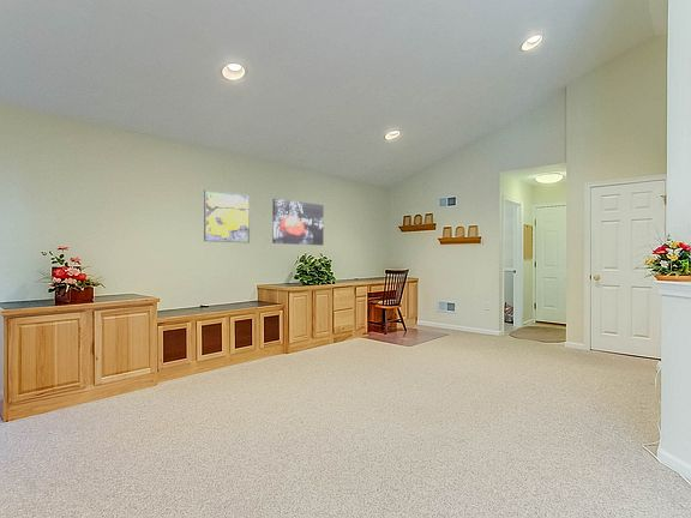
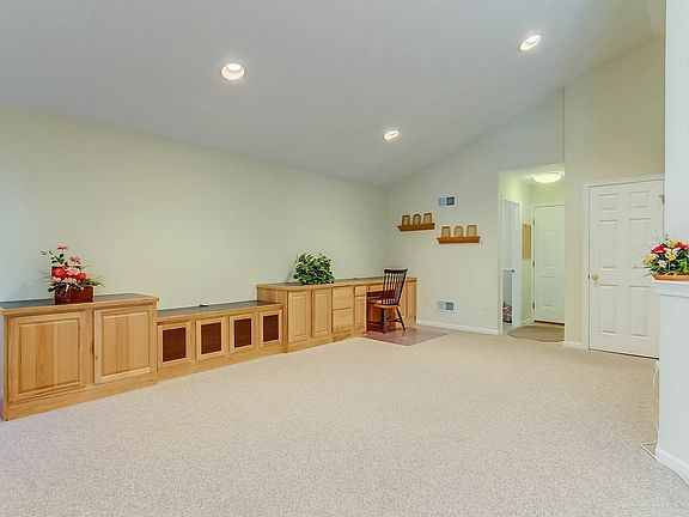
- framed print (227, 217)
- wall art (299, 223)
